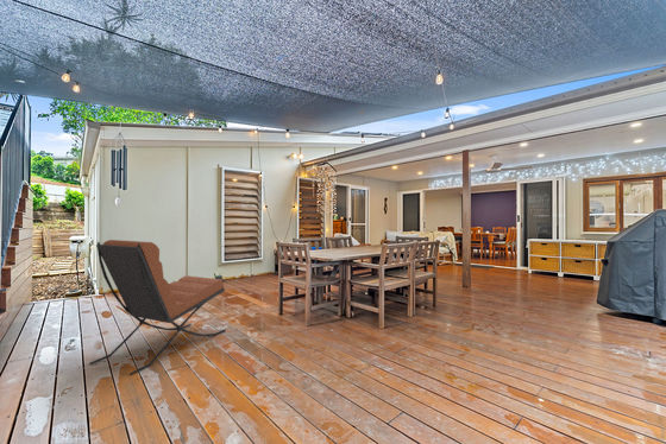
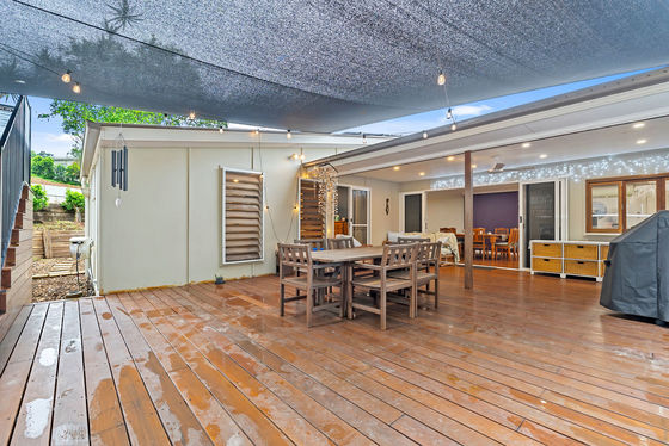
- lounge chair (166, 292)
